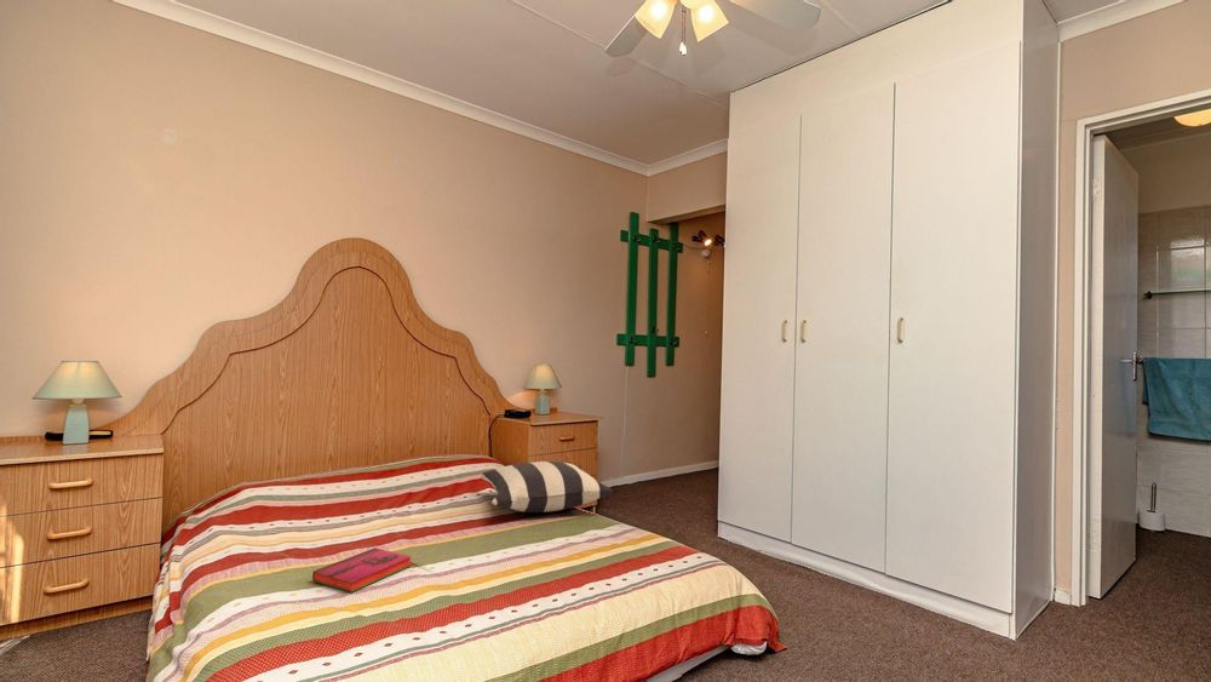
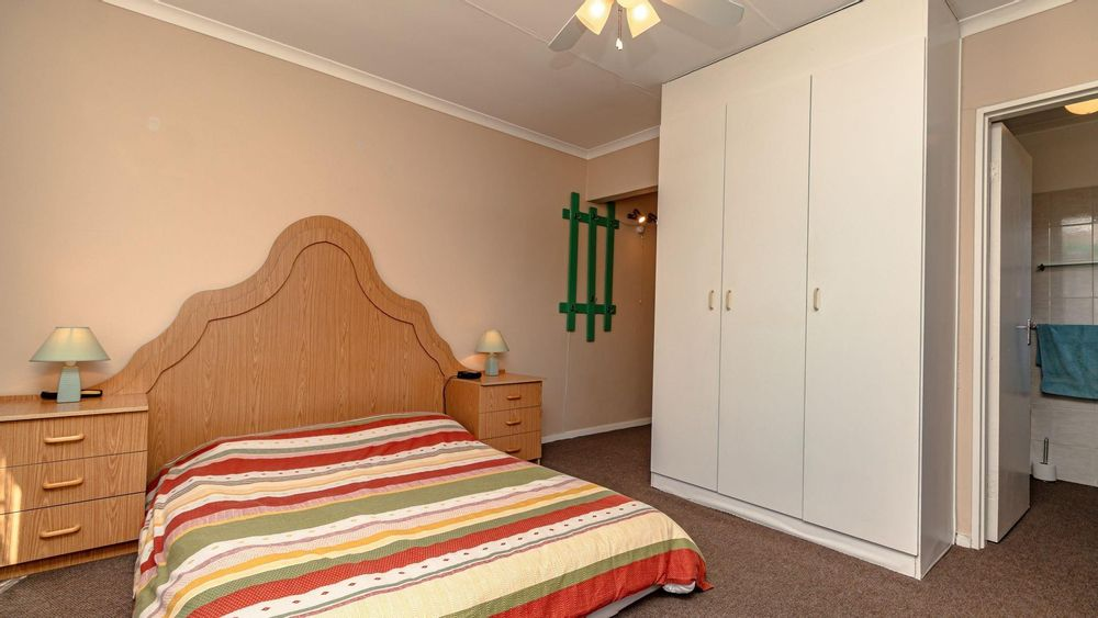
- hardback book (363, 568)
- pillow (541, 485)
